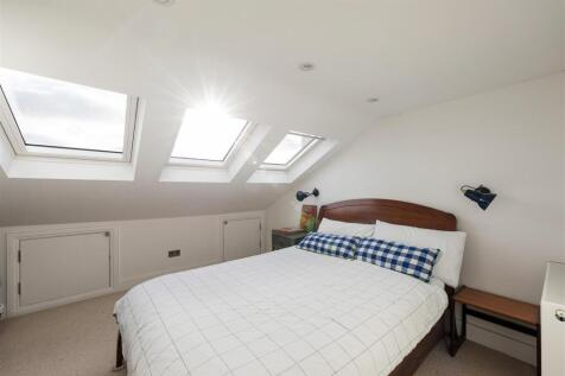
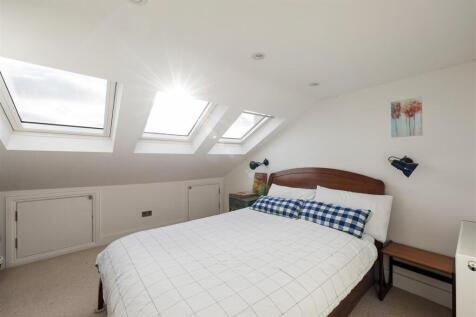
+ wall art (406, 118)
